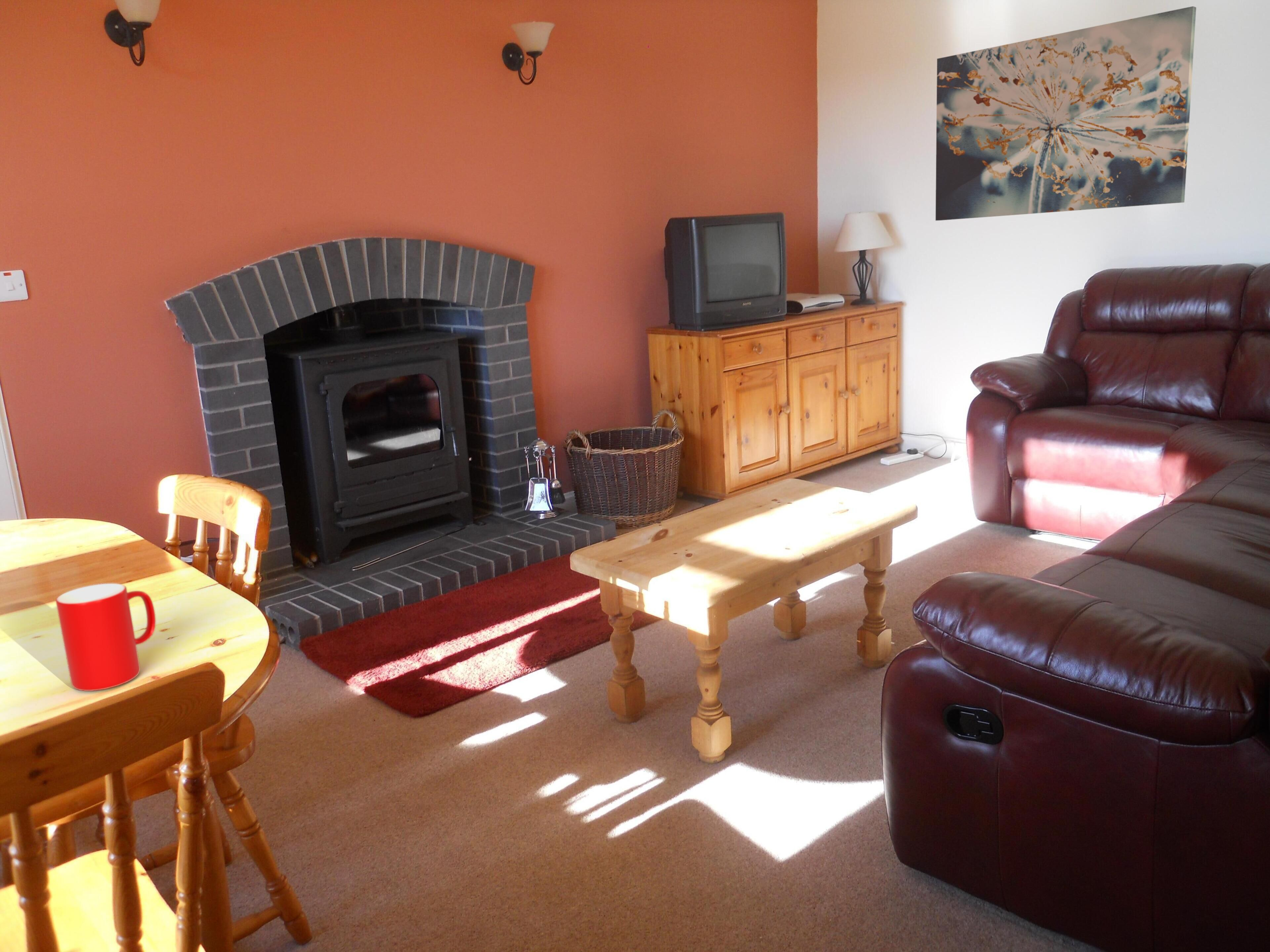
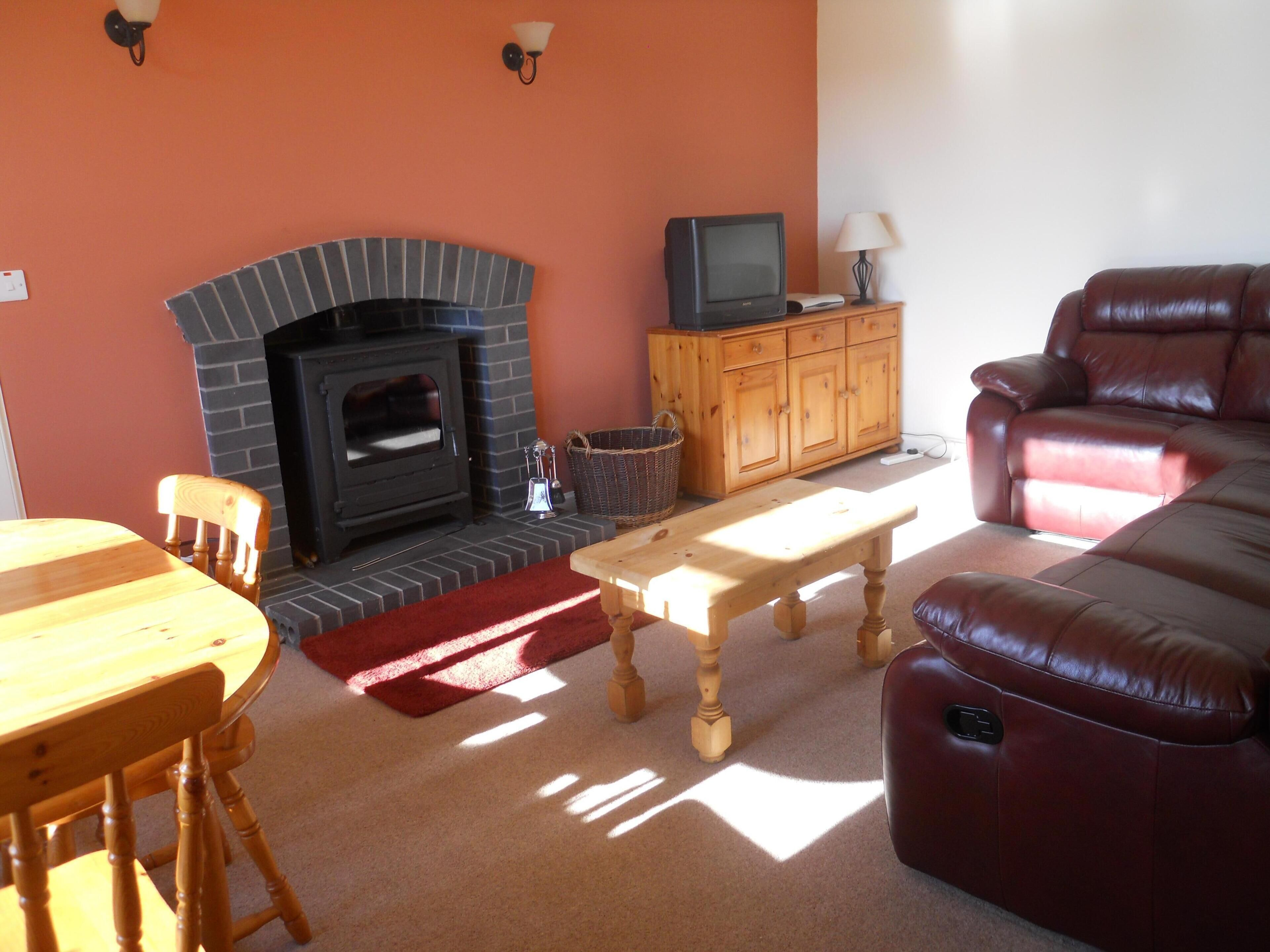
- wall art (1052, 125)
- cup (113, 632)
